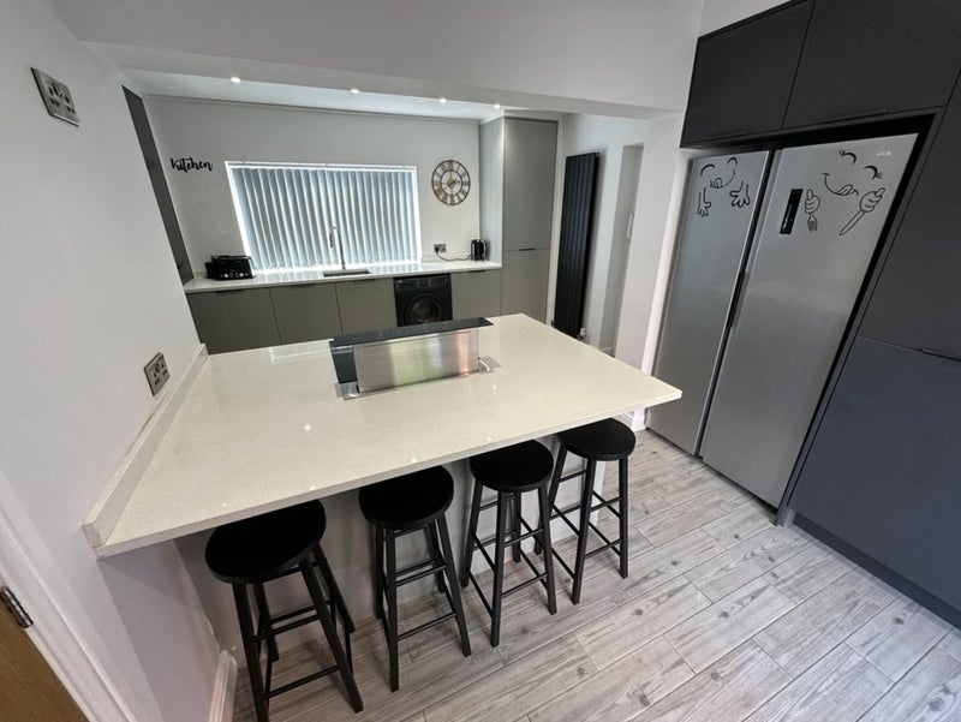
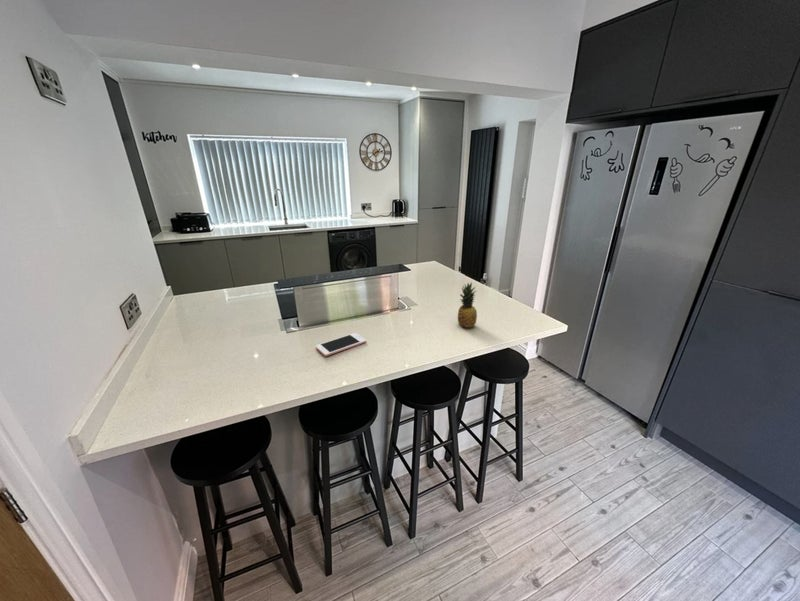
+ fruit (468, 304)
+ cell phone (341, 343)
